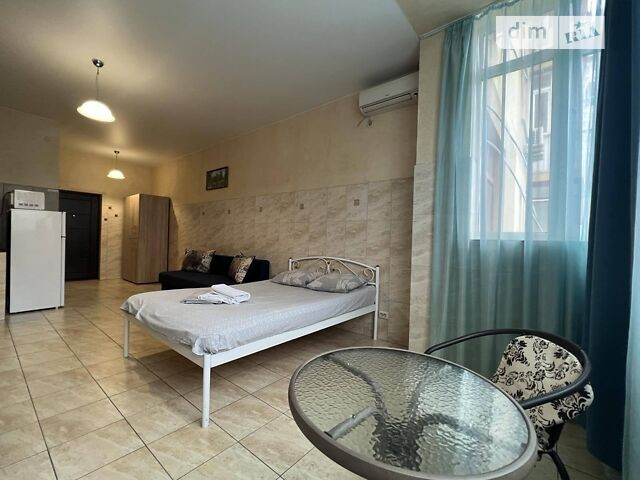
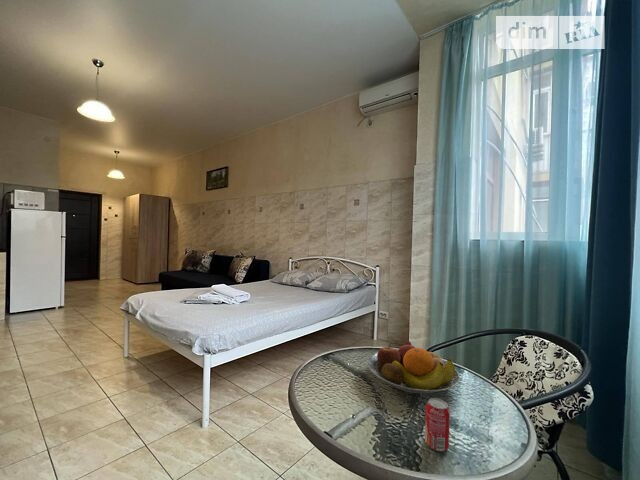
+ fruit bowl (411, 363)
+ beverage can (437, 424)
